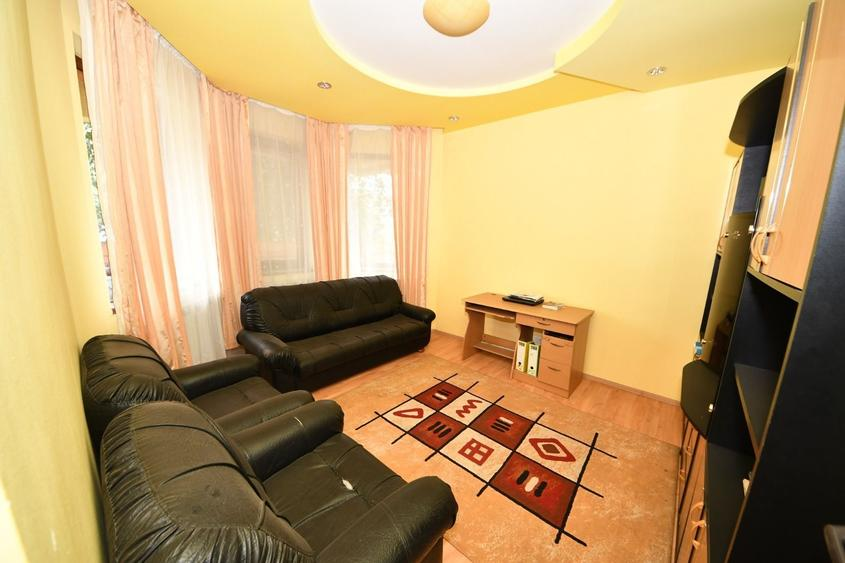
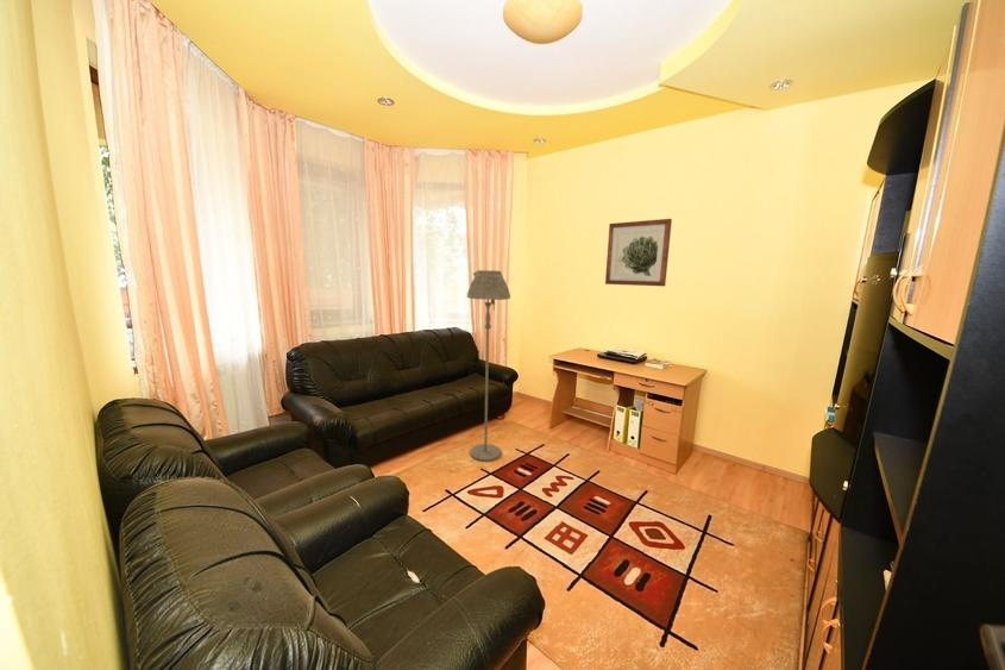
+ wall art (636, 253)
+ floor lamp (486, 365)
